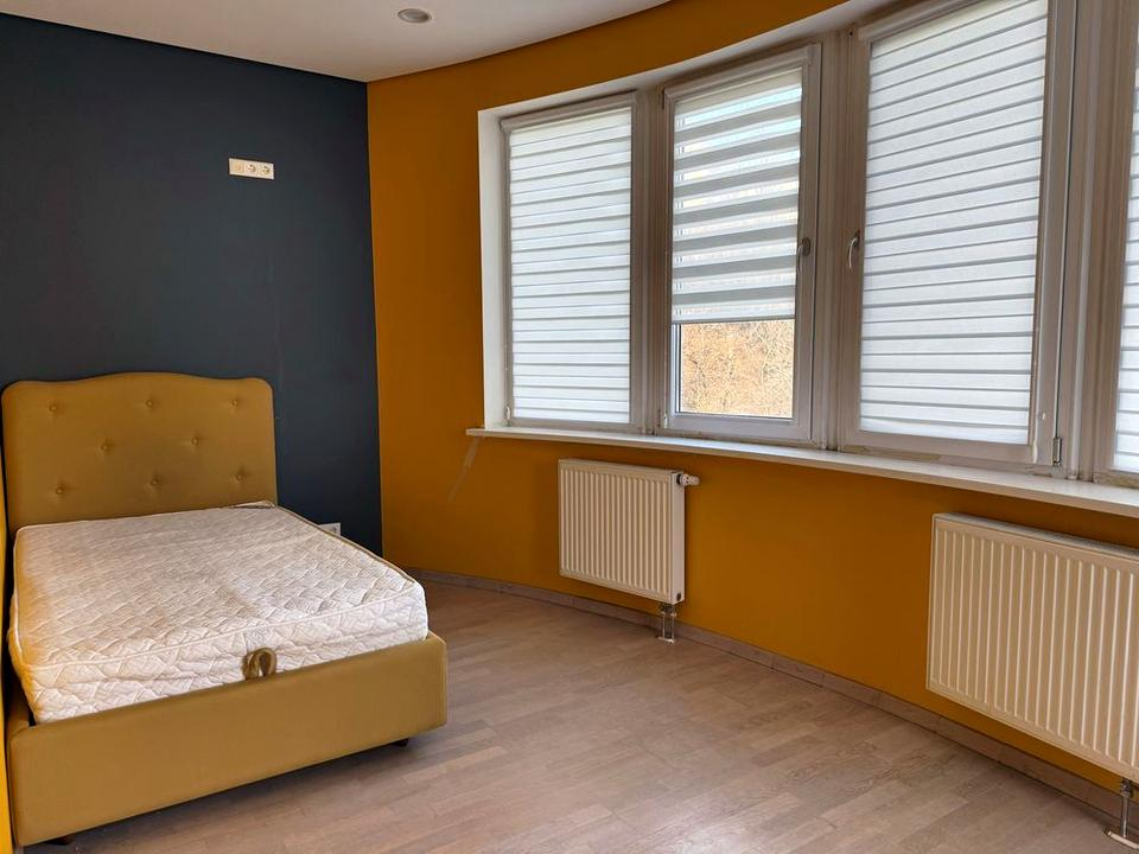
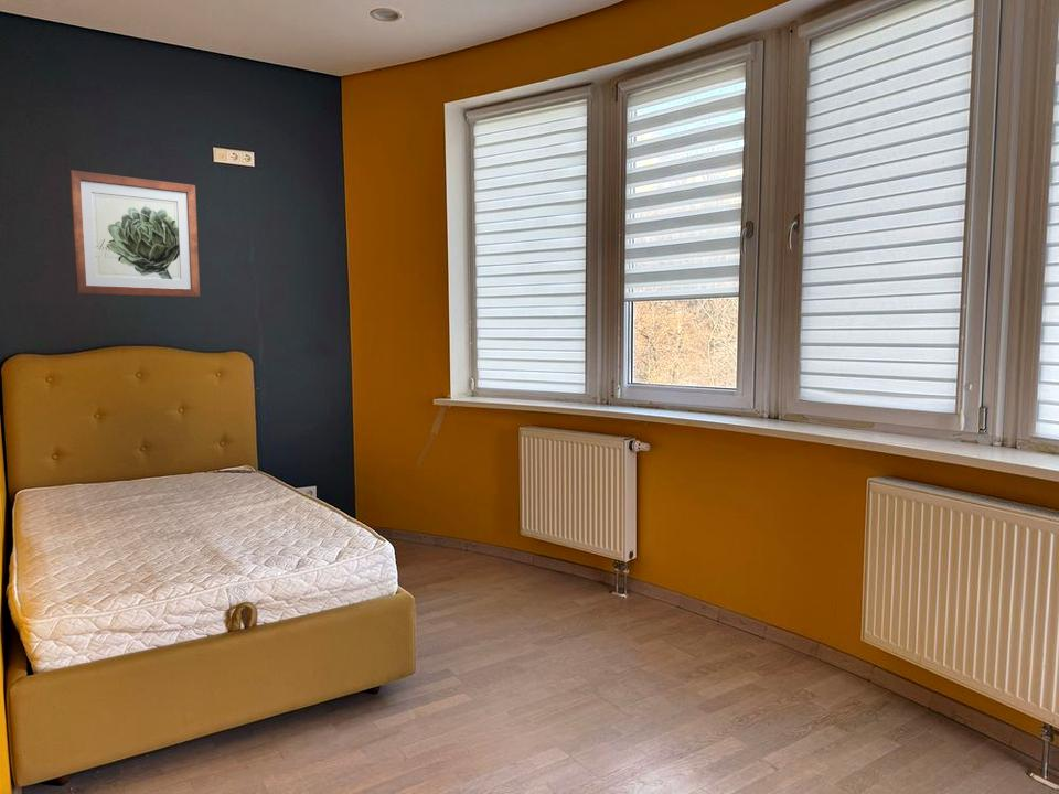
+ wall art (138, 237)
